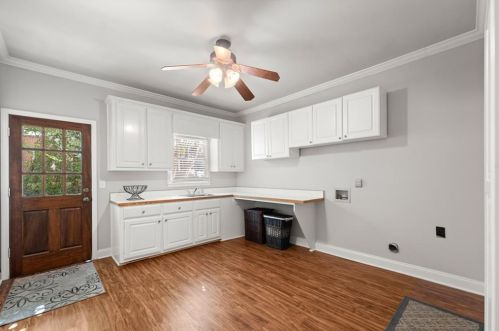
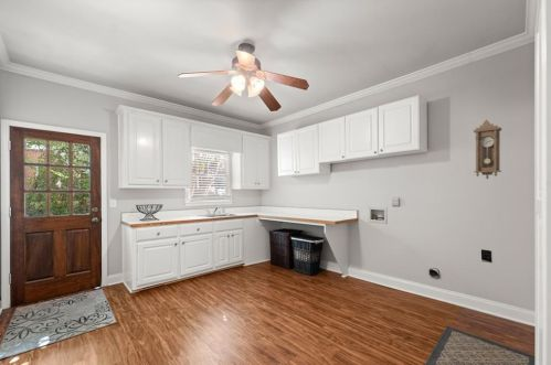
+ pendulum clock (487, 149)
